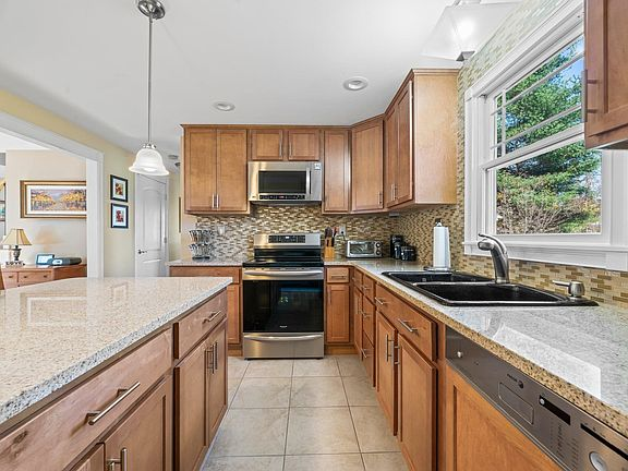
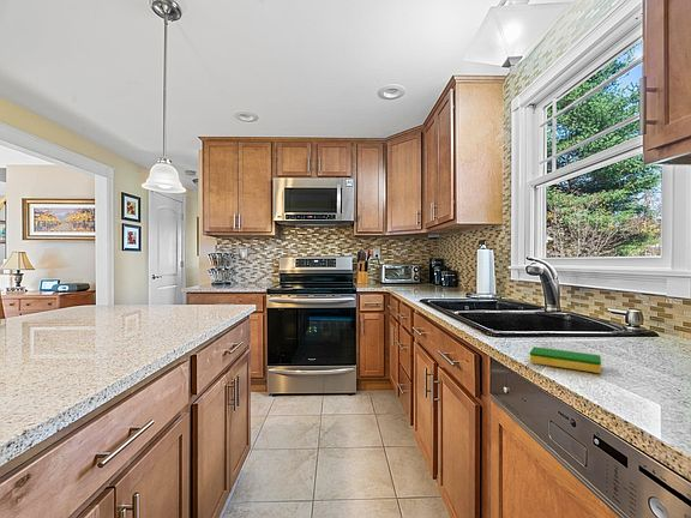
+ dish sponge (564, 359)
